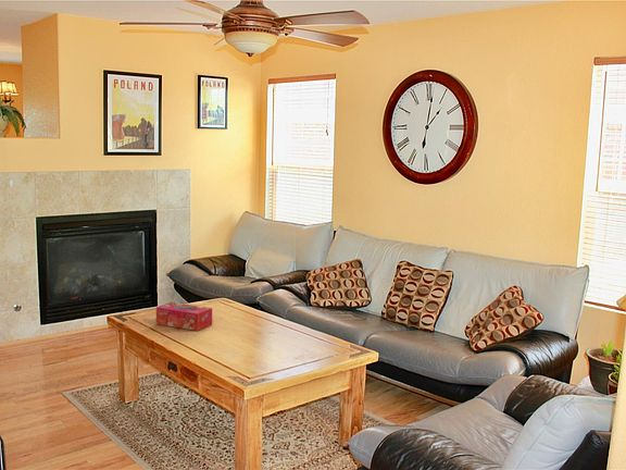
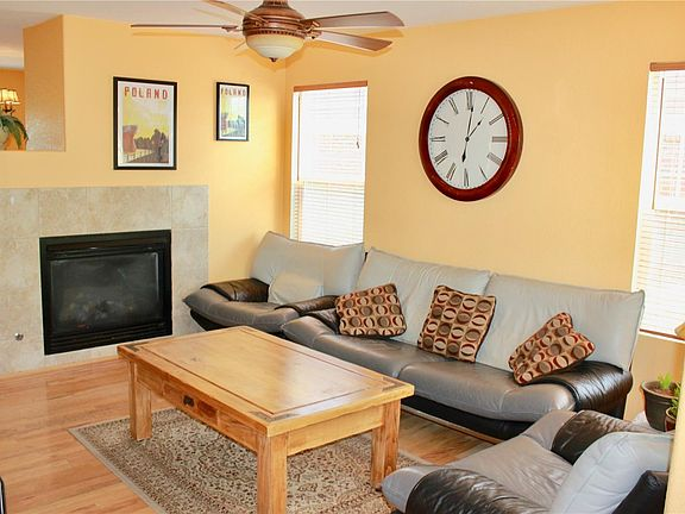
- tissue box (184, 316)
